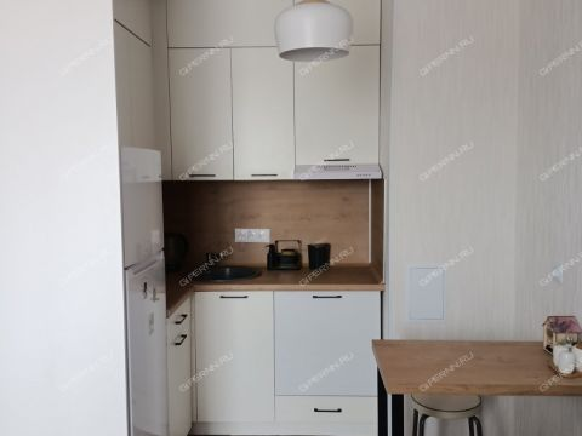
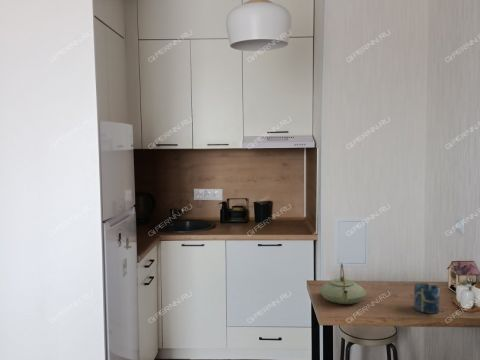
+ cup (428, 299)
+ teapot (342, 282)
